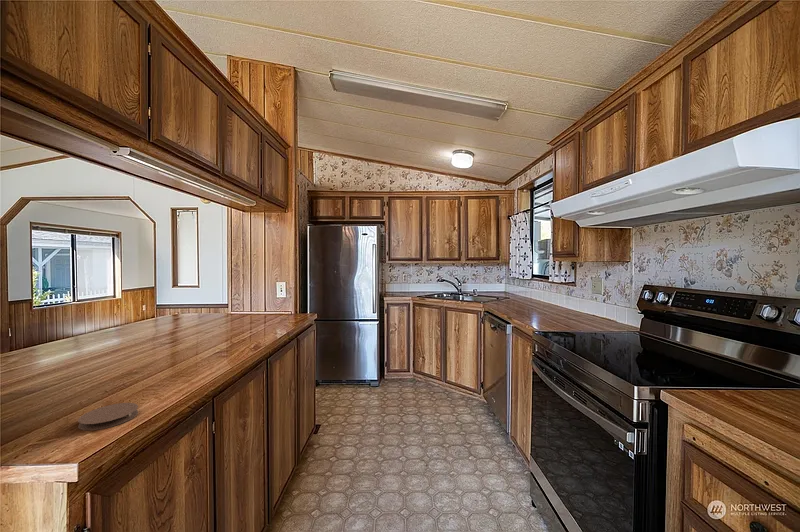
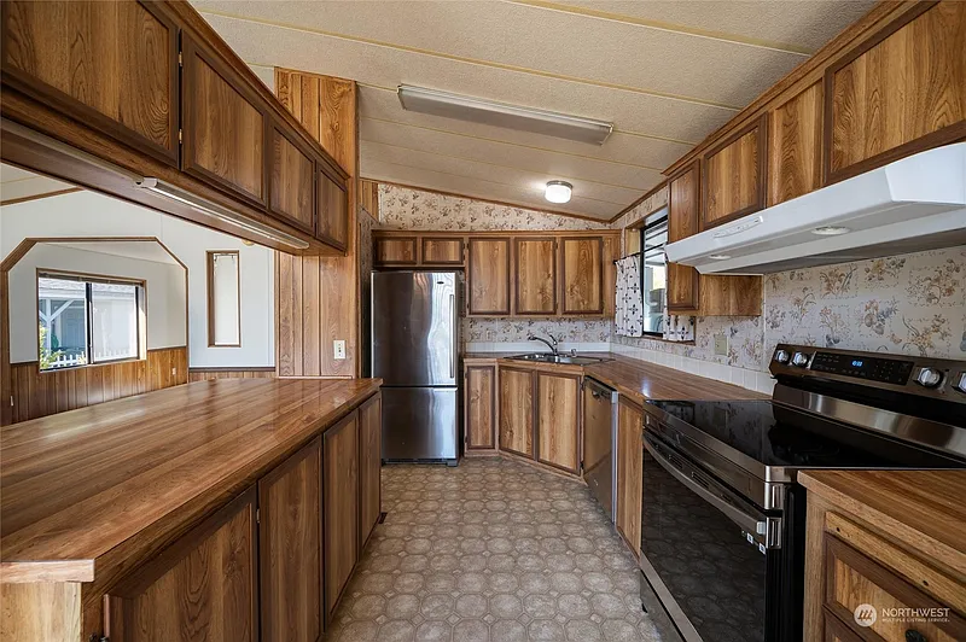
- coaster (109, 415)
